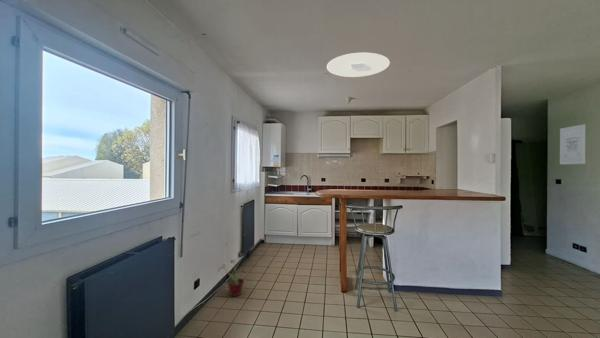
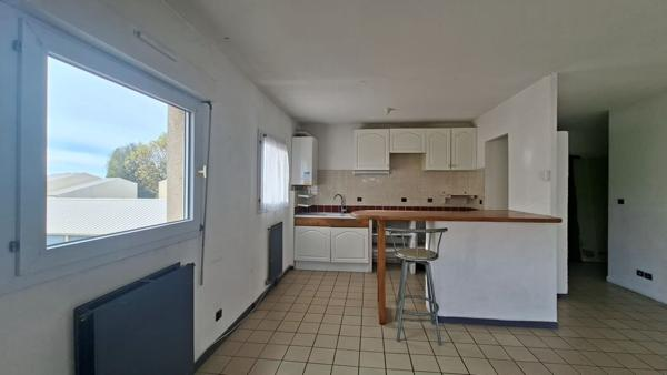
- potted plant (230, 275)
- wall art (572, 145)
- ceiling light (357, 63)
